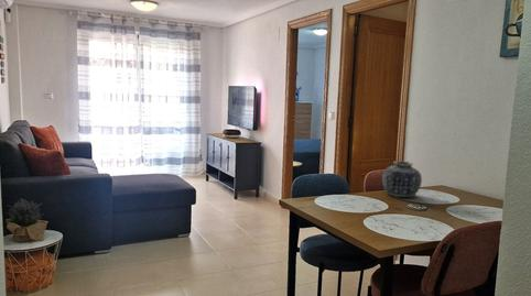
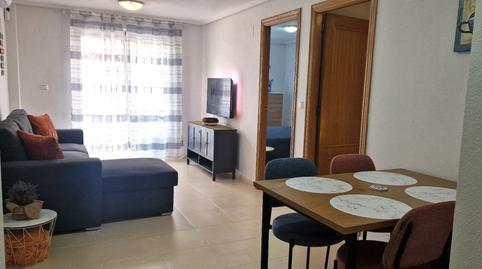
- vase (401, 178)
